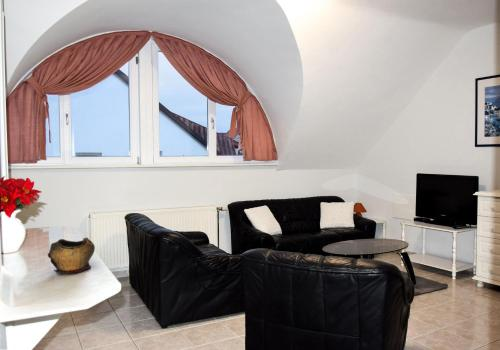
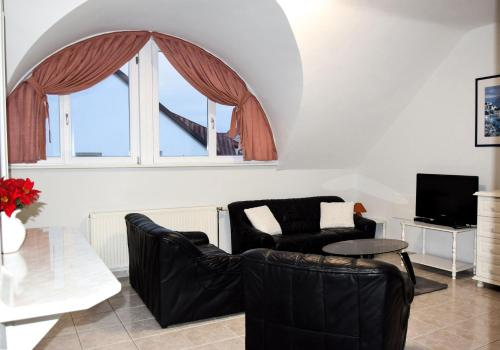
- decorative bowl (72, 252)
